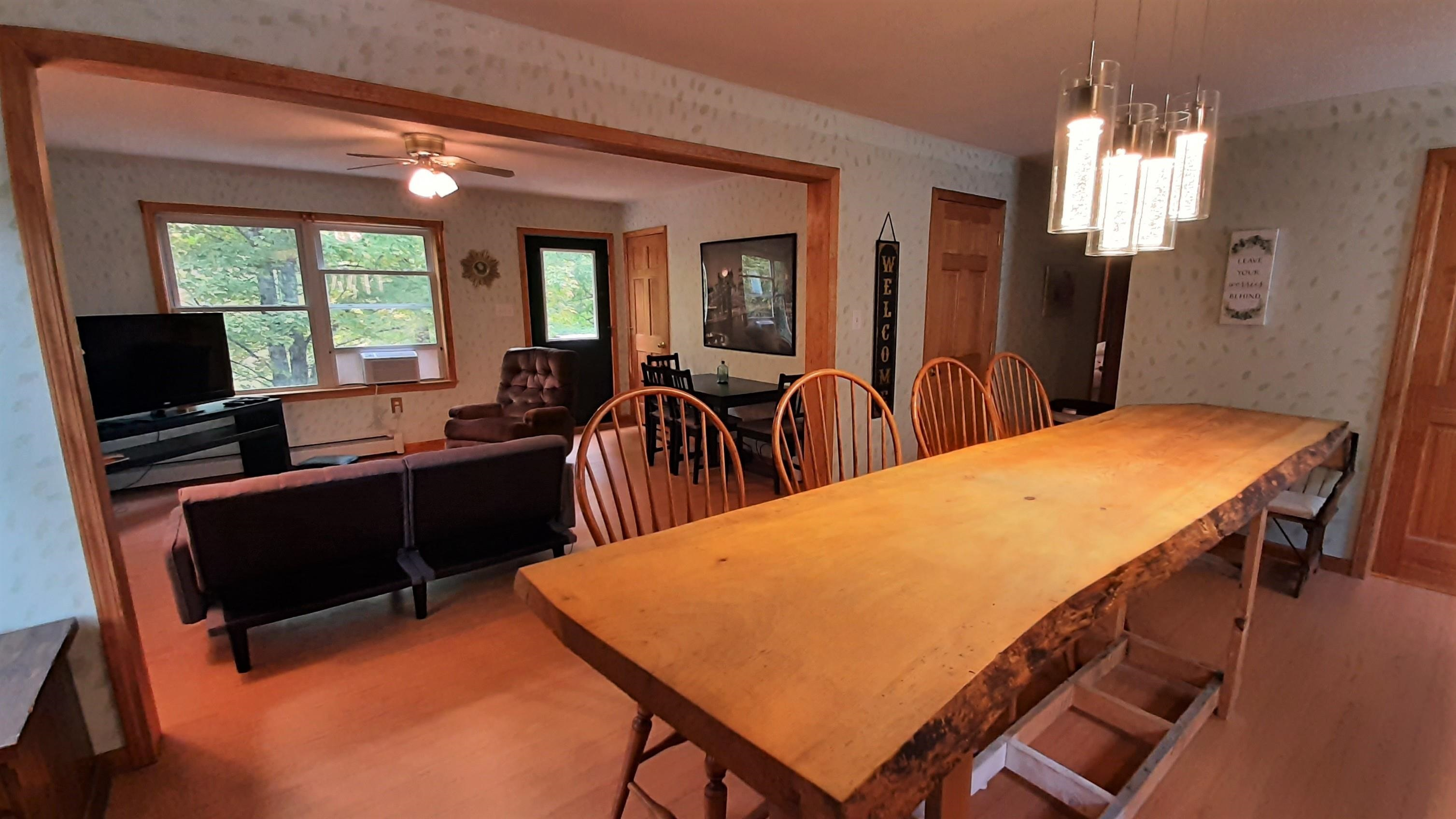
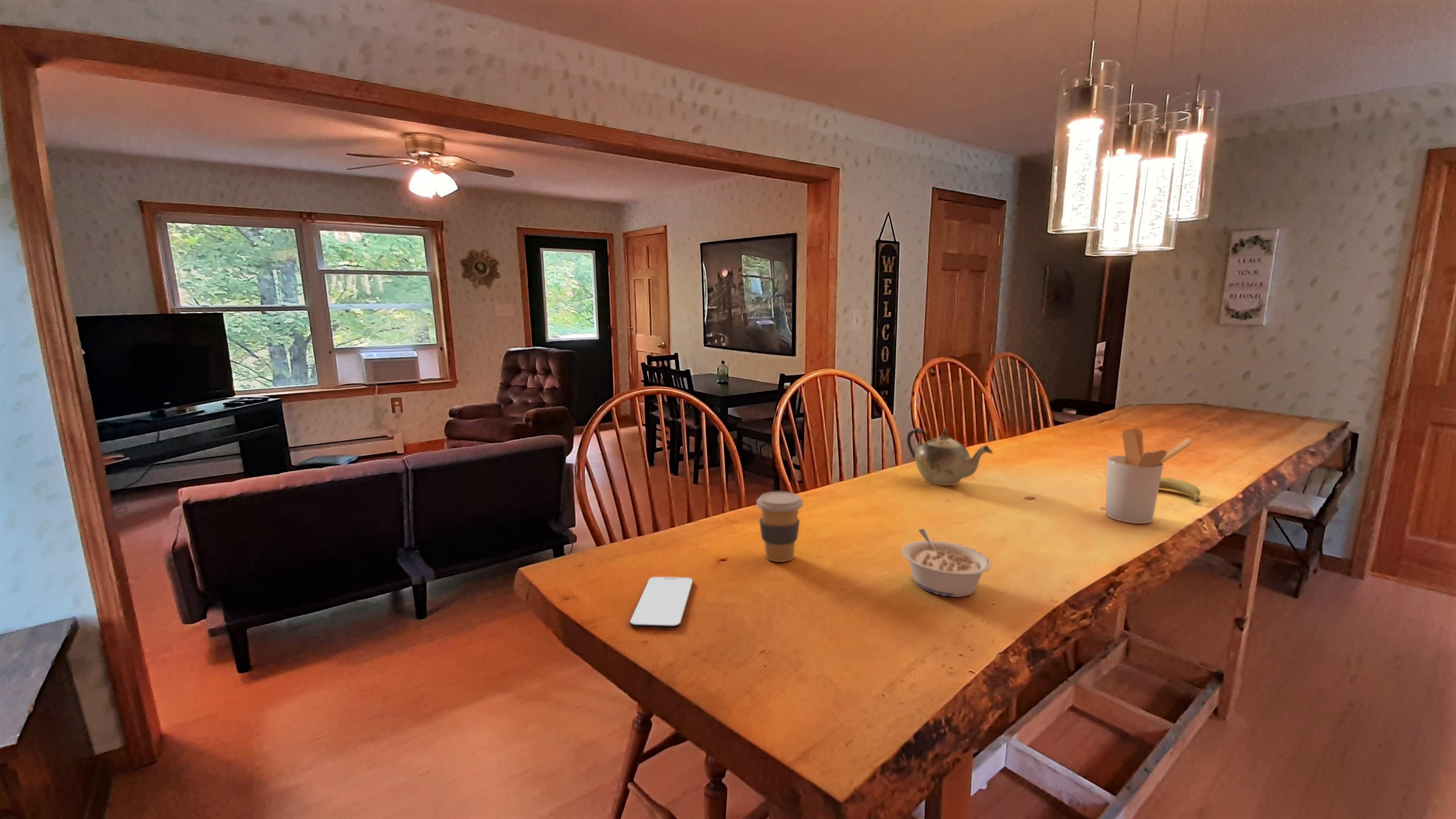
+ fruit (1173, 487)
+ legume (941, 566)
+ coffee cup (779, 527)
+ smartphone (663, 601)
+ teapot (947, 456)
+ utensil holder (1147, 476)
